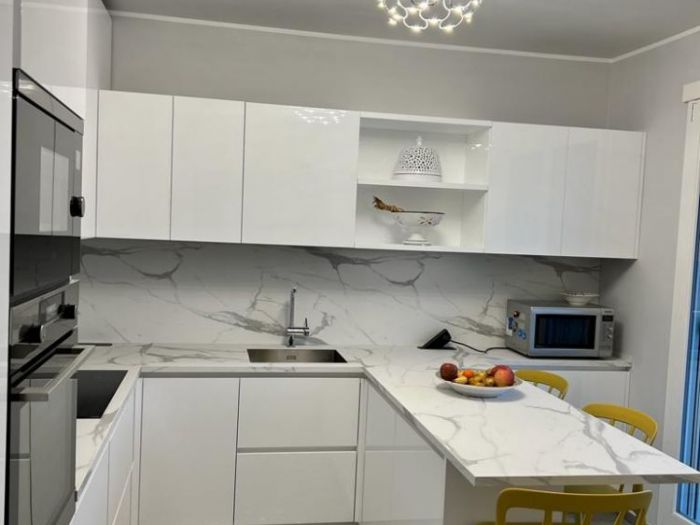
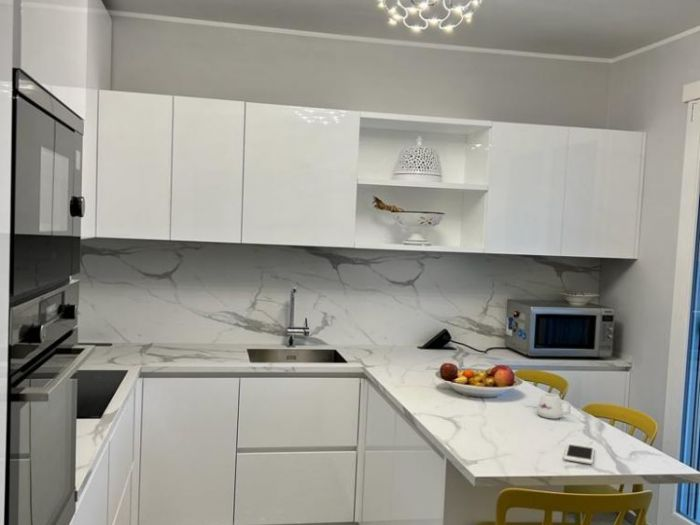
+ mug (554, 406)
+ cell phone (579, 453)
